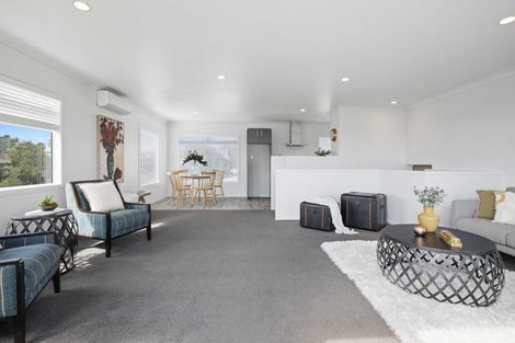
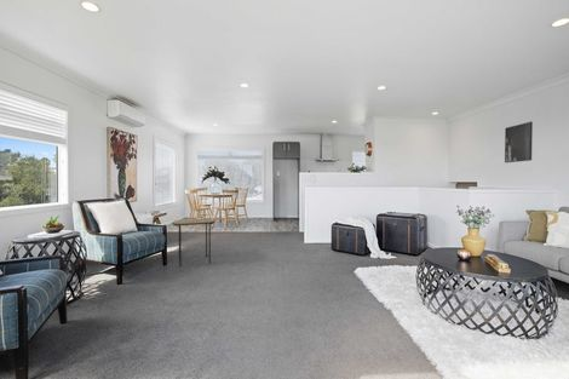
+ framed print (517, 143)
+ side table (206, 240)
